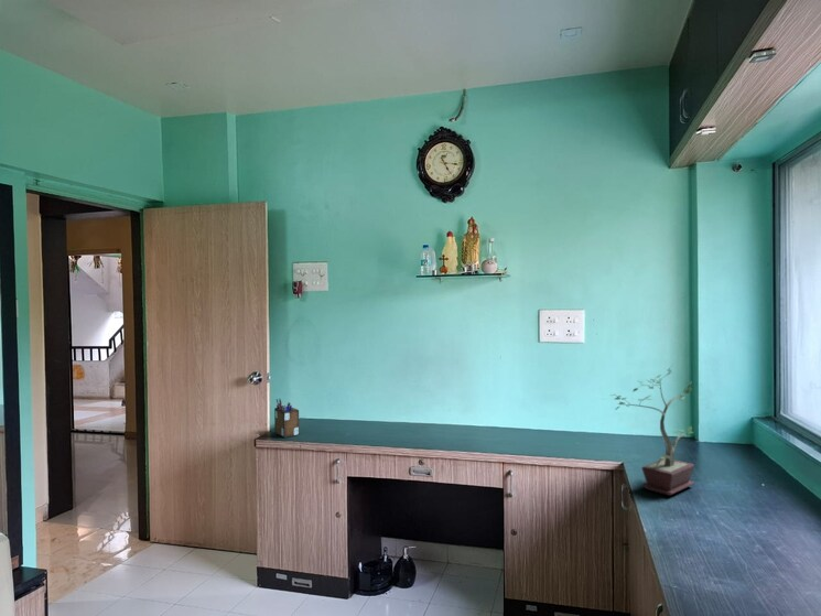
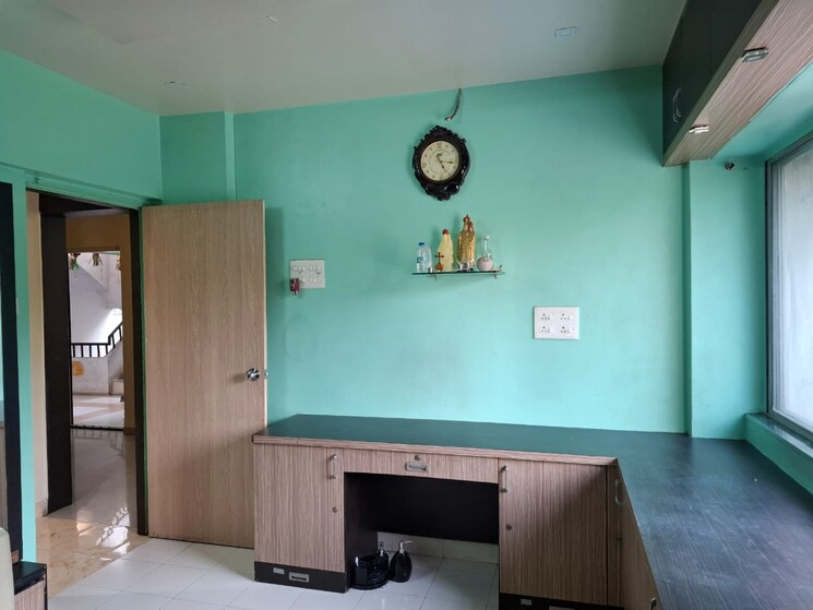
- potted plant (660, 424)
- desk organizer (287, 417)
